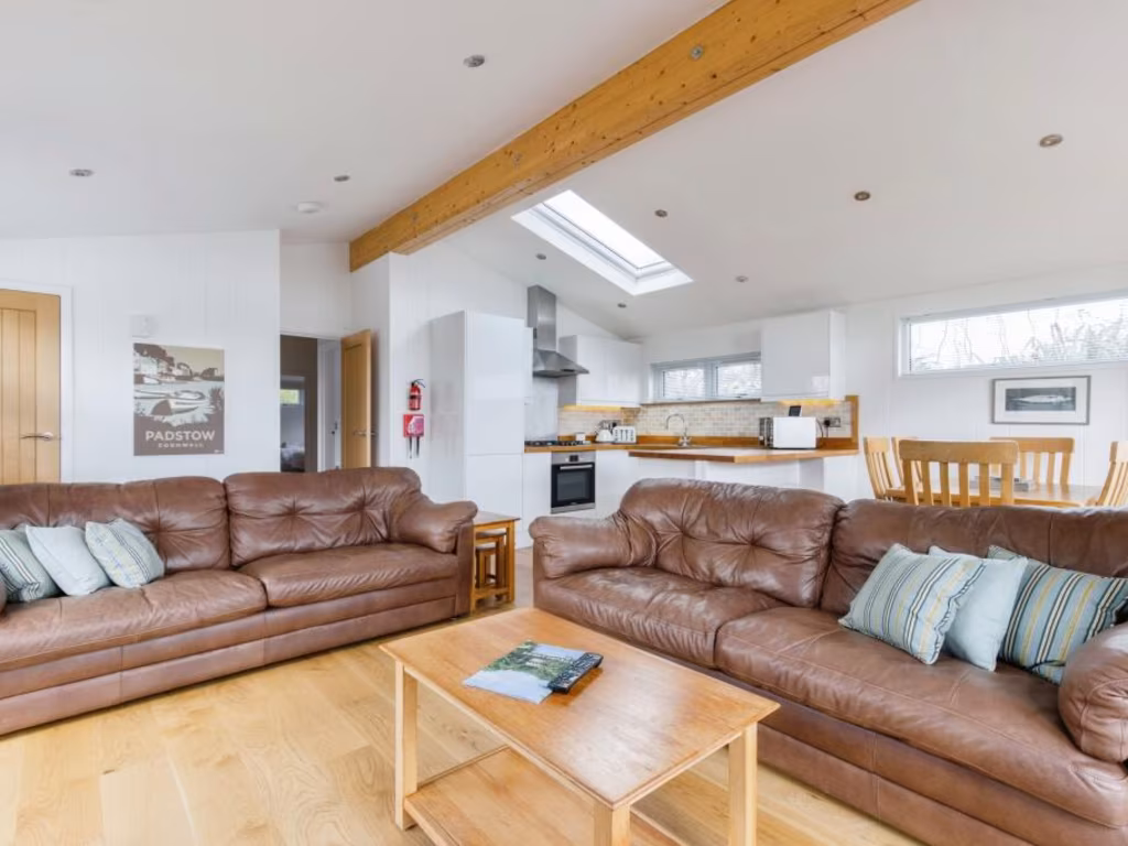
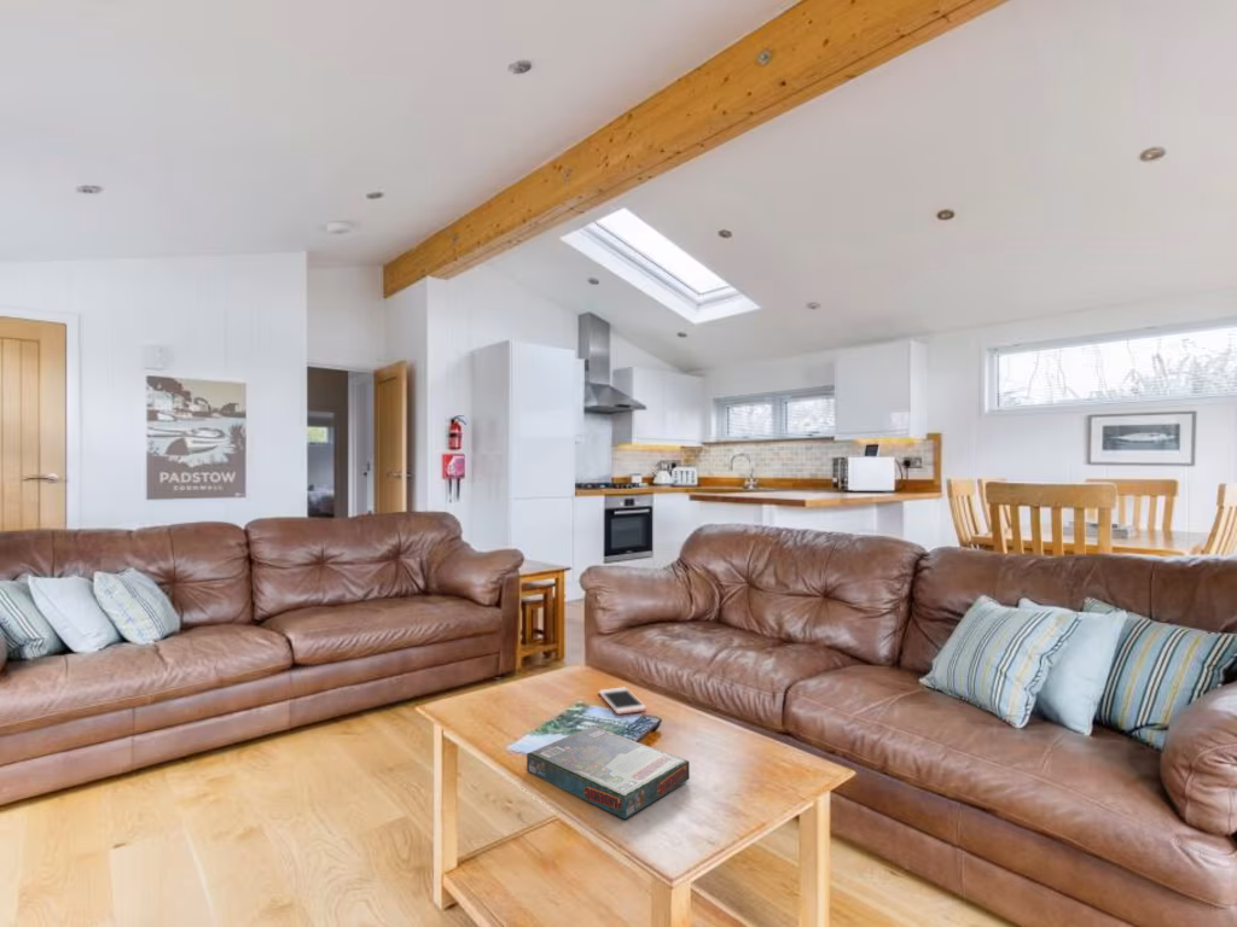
+ cell phone (621, 700)
+ board game (606, 765)
